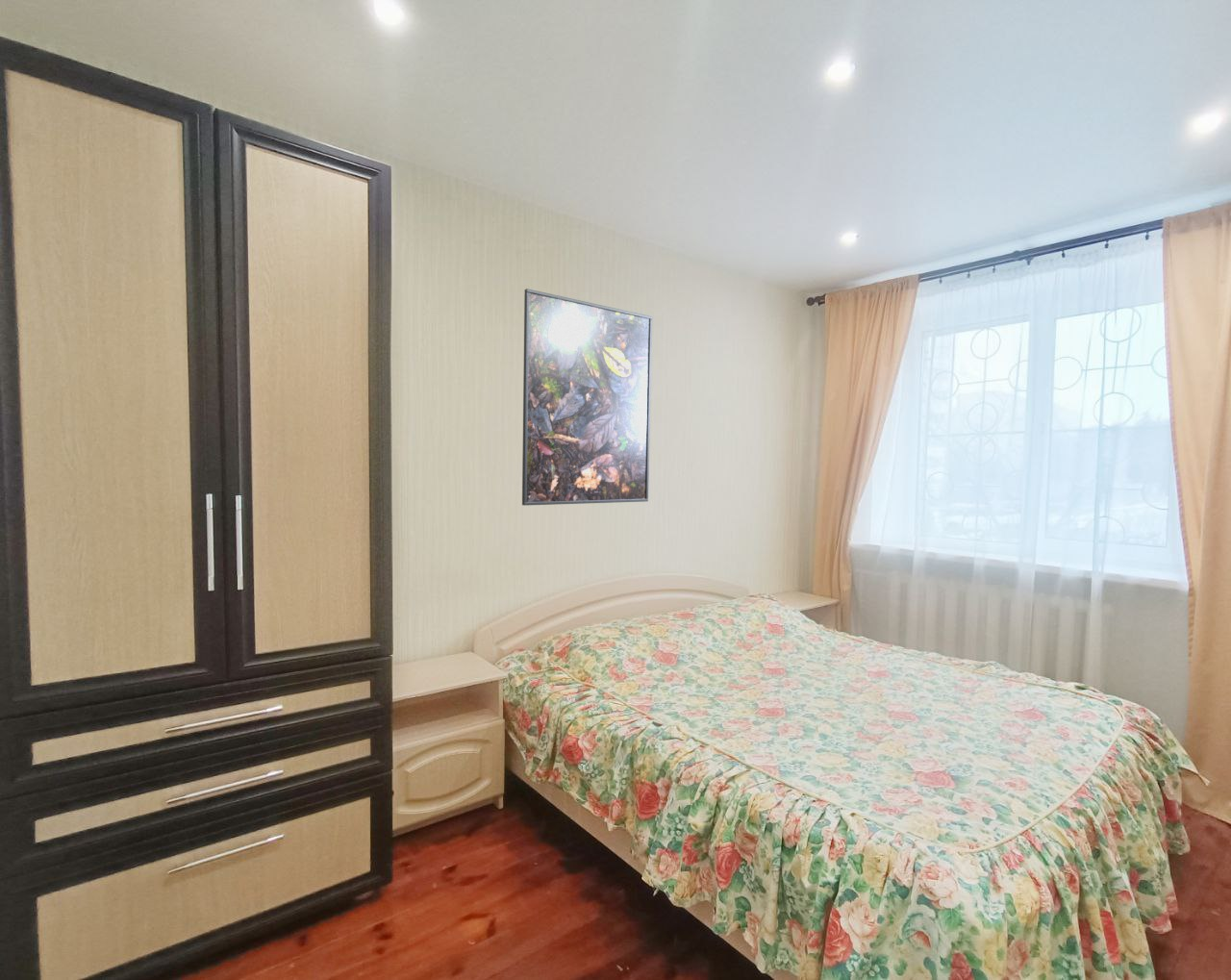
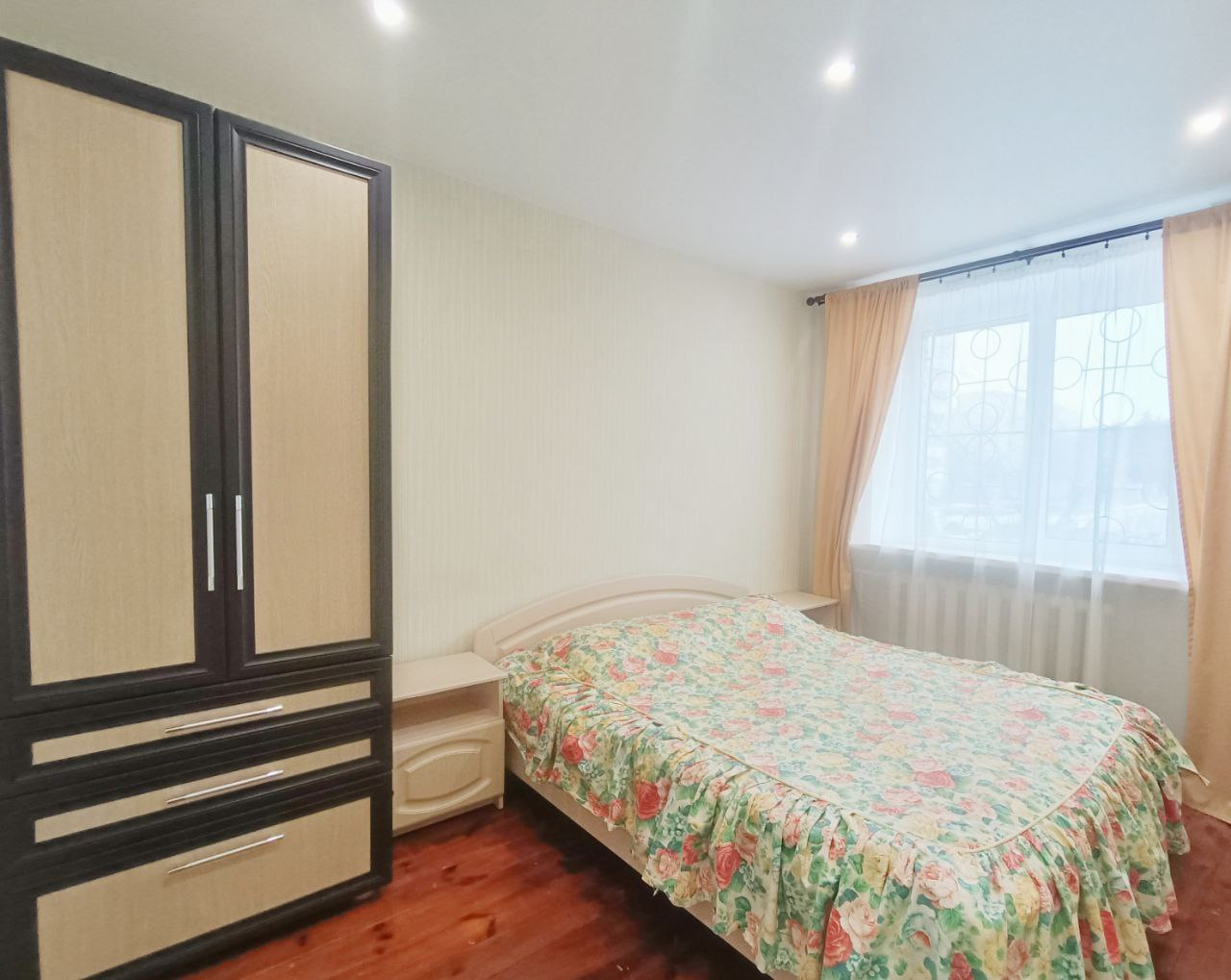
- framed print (591, 404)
